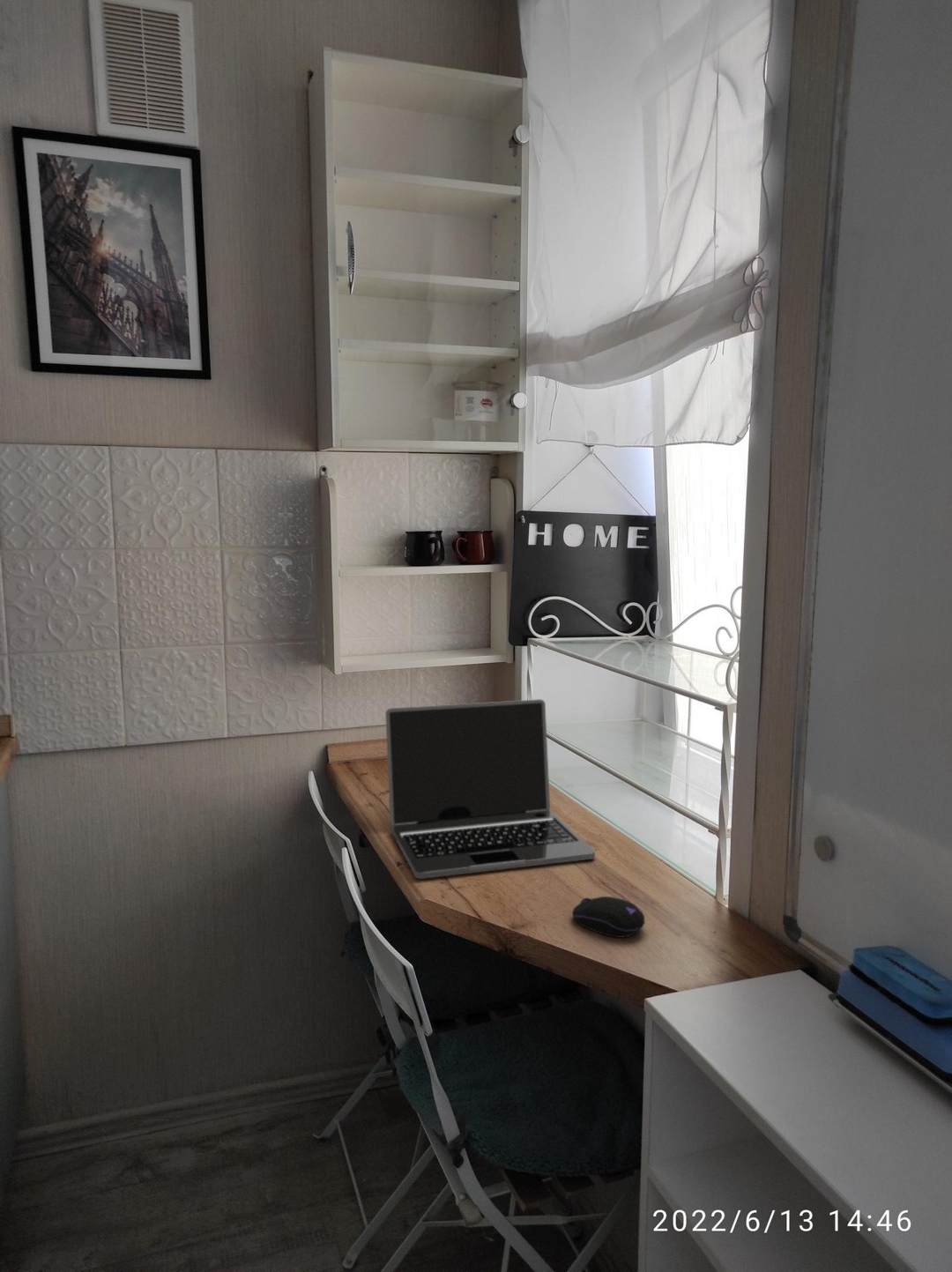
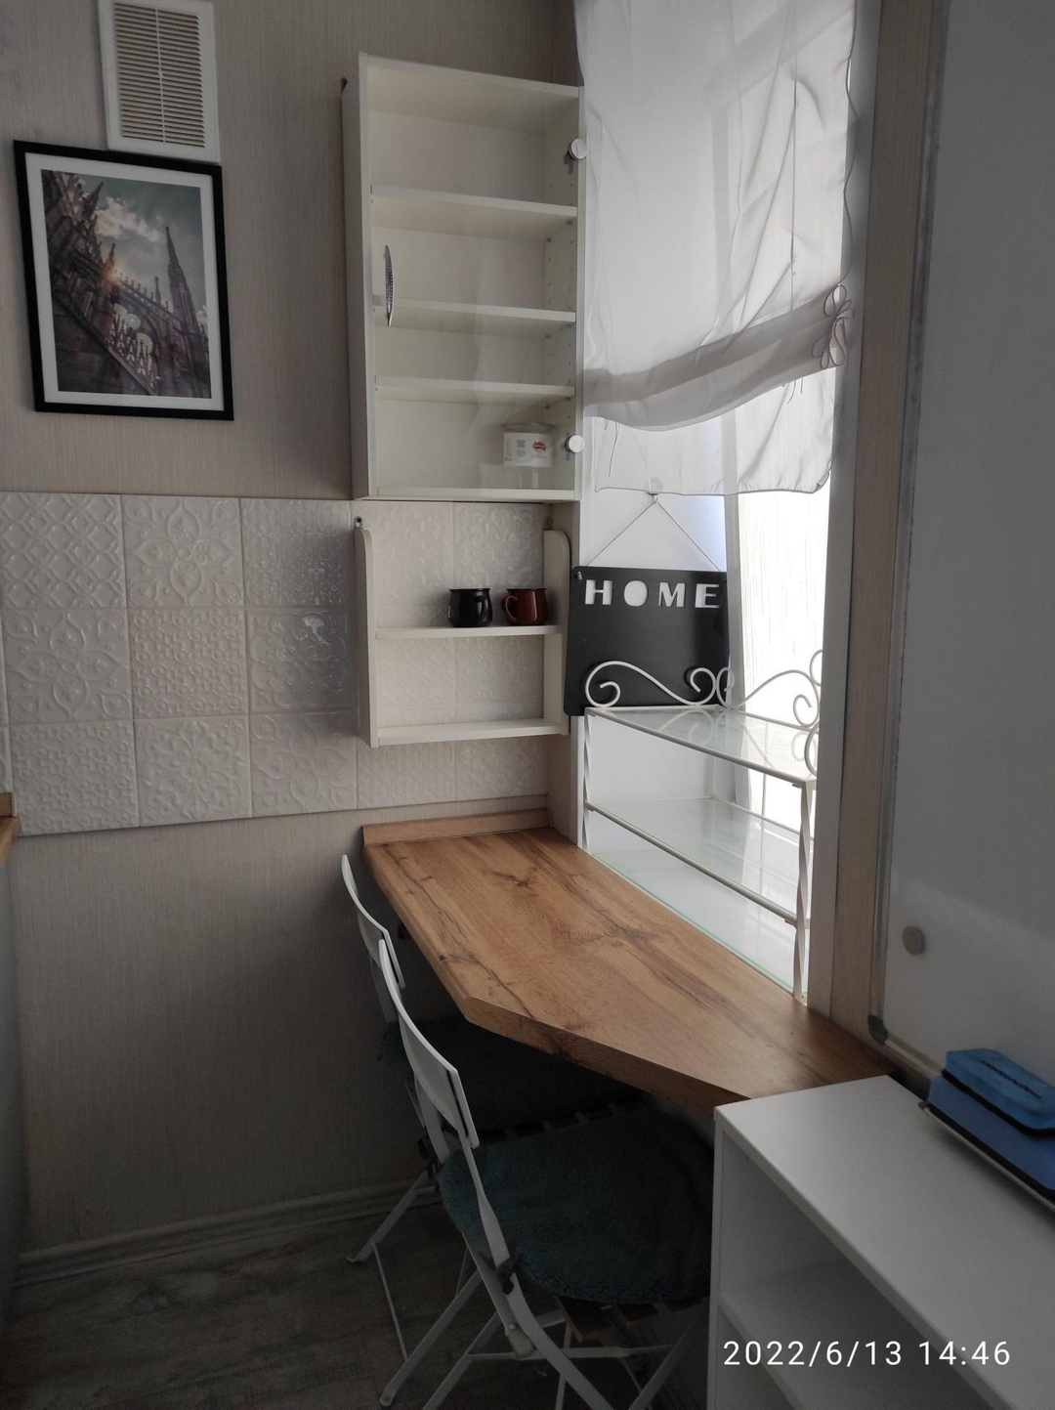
- computer mouse (607, 912)
- laptop (486, 781)
